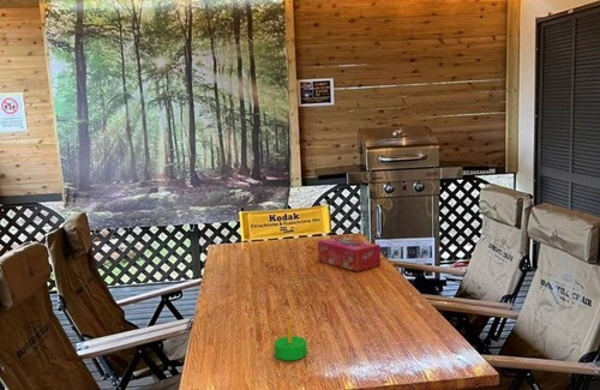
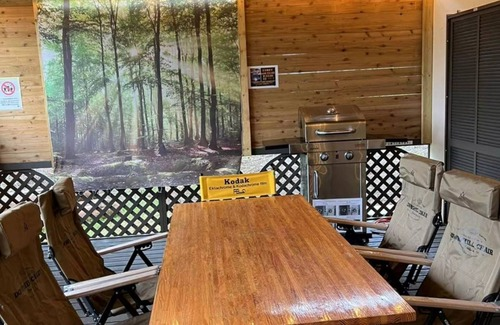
- candle (289, 334)
- tissue box (348, 252)
